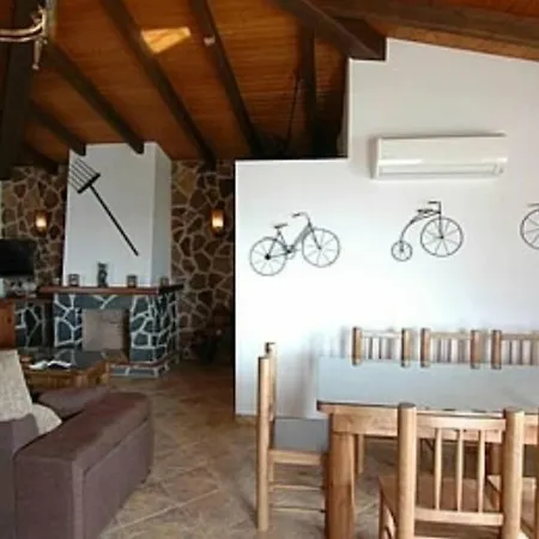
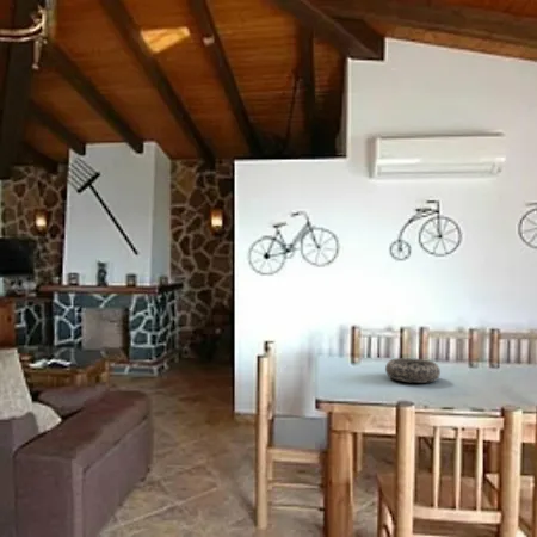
+ decorative bowl (412, 370)
